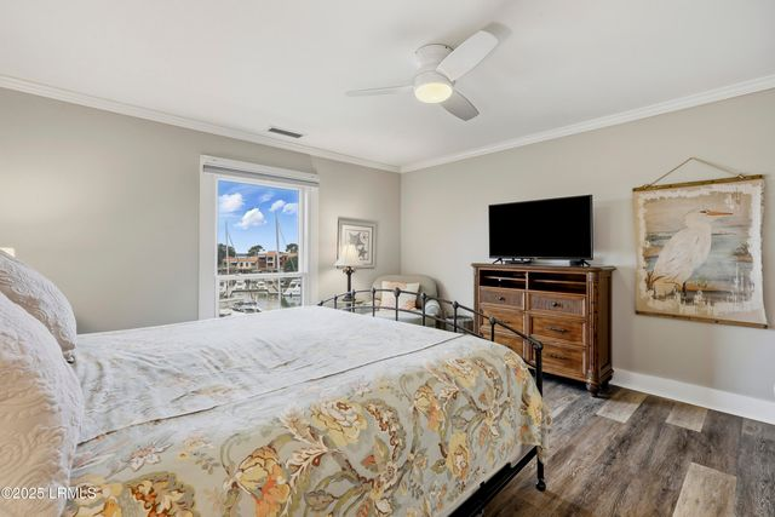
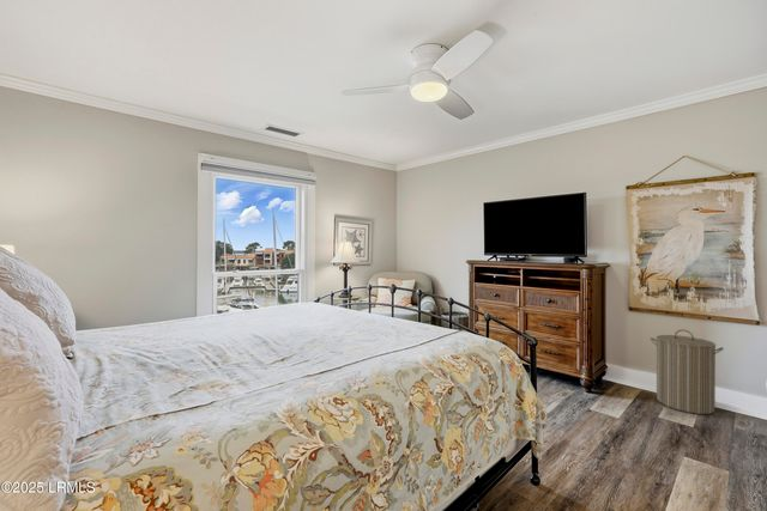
+ laundry hamper (684, 366)
